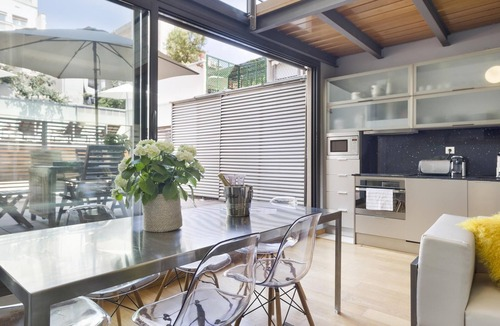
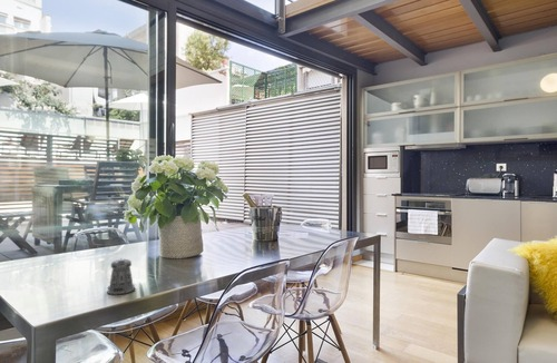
+ pepper shaker (121, 273)
